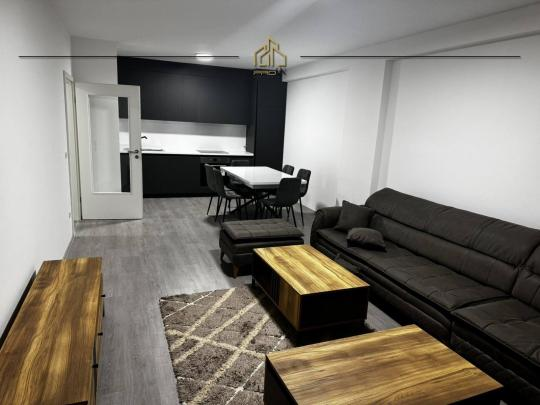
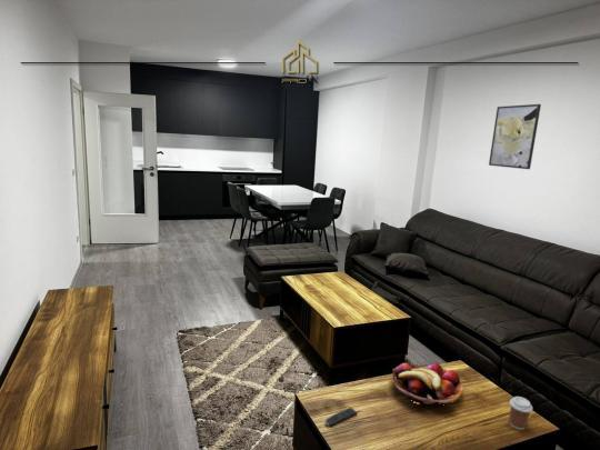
+ remote control (340, 417)
+ fruit basket (428, 380)
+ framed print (512, 137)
+ coffee cup (519, 412)
